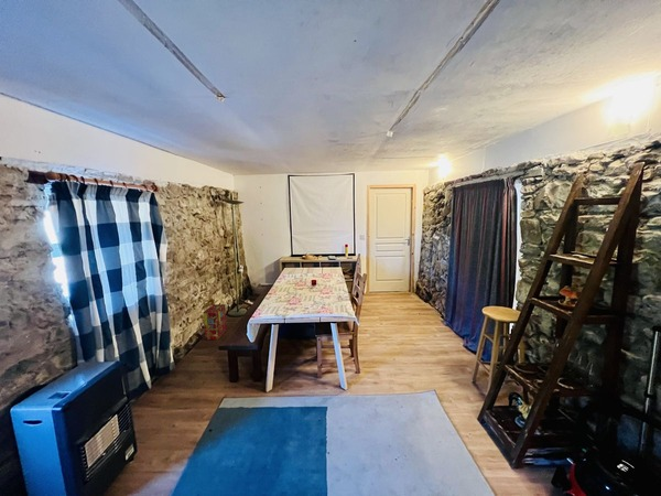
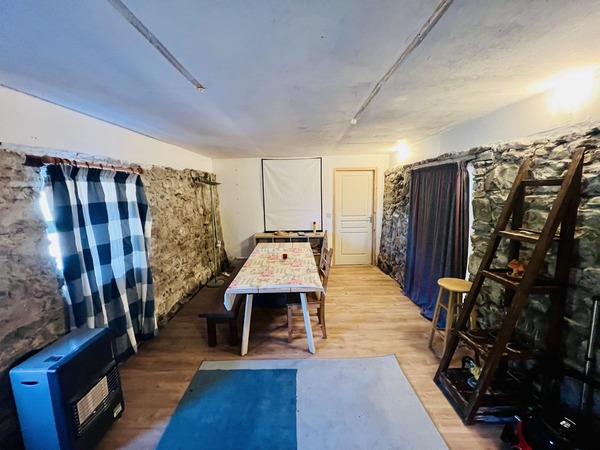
- product box (215, 321)
